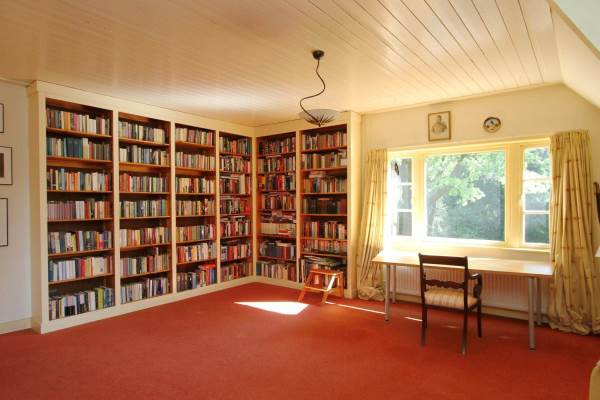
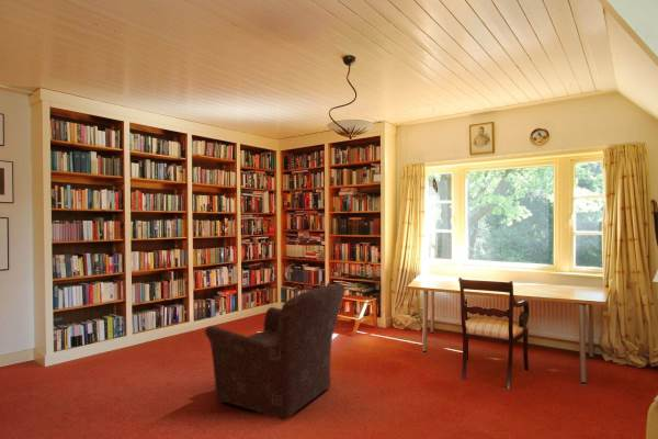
+ armchair (282, 339)
